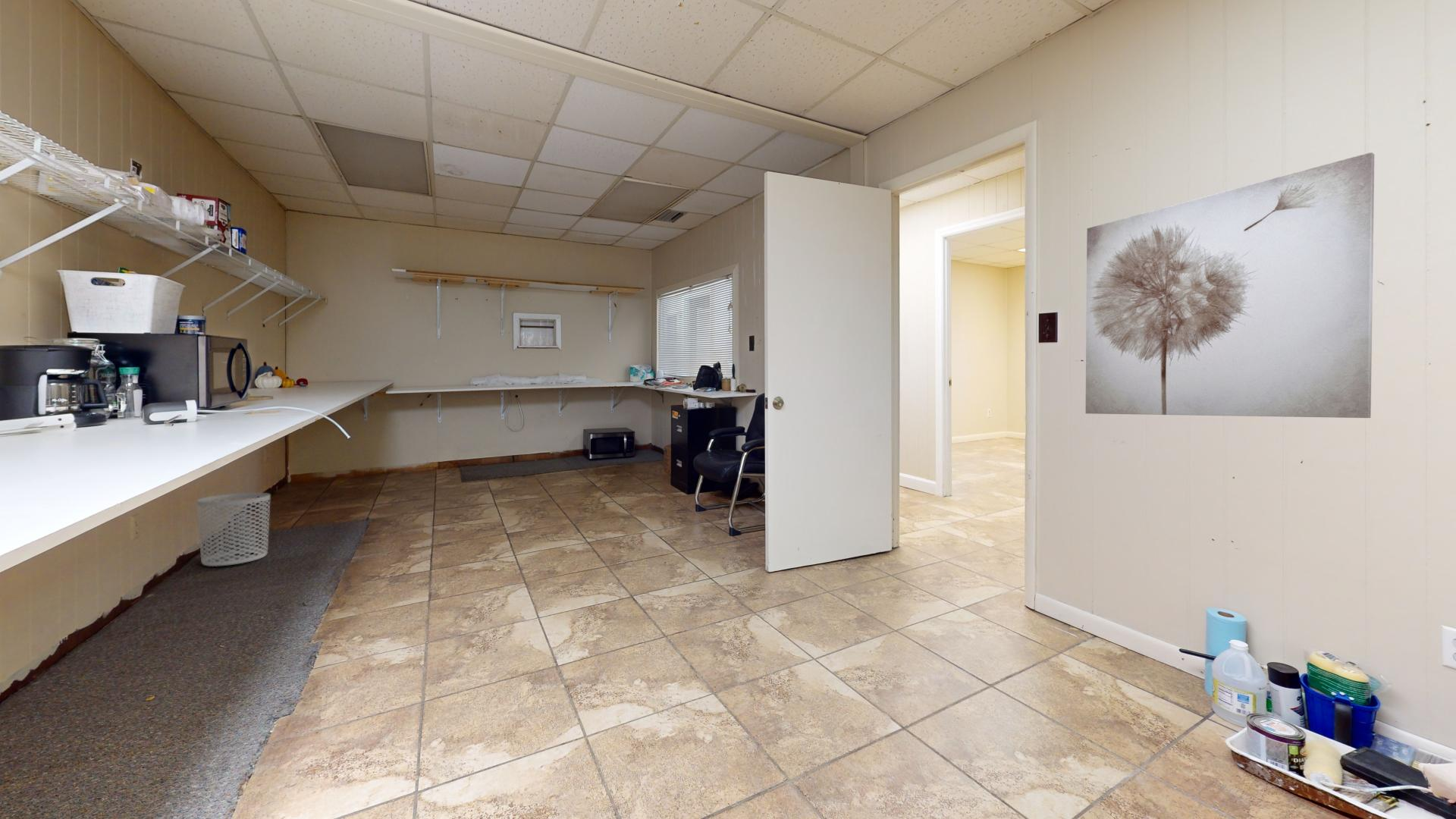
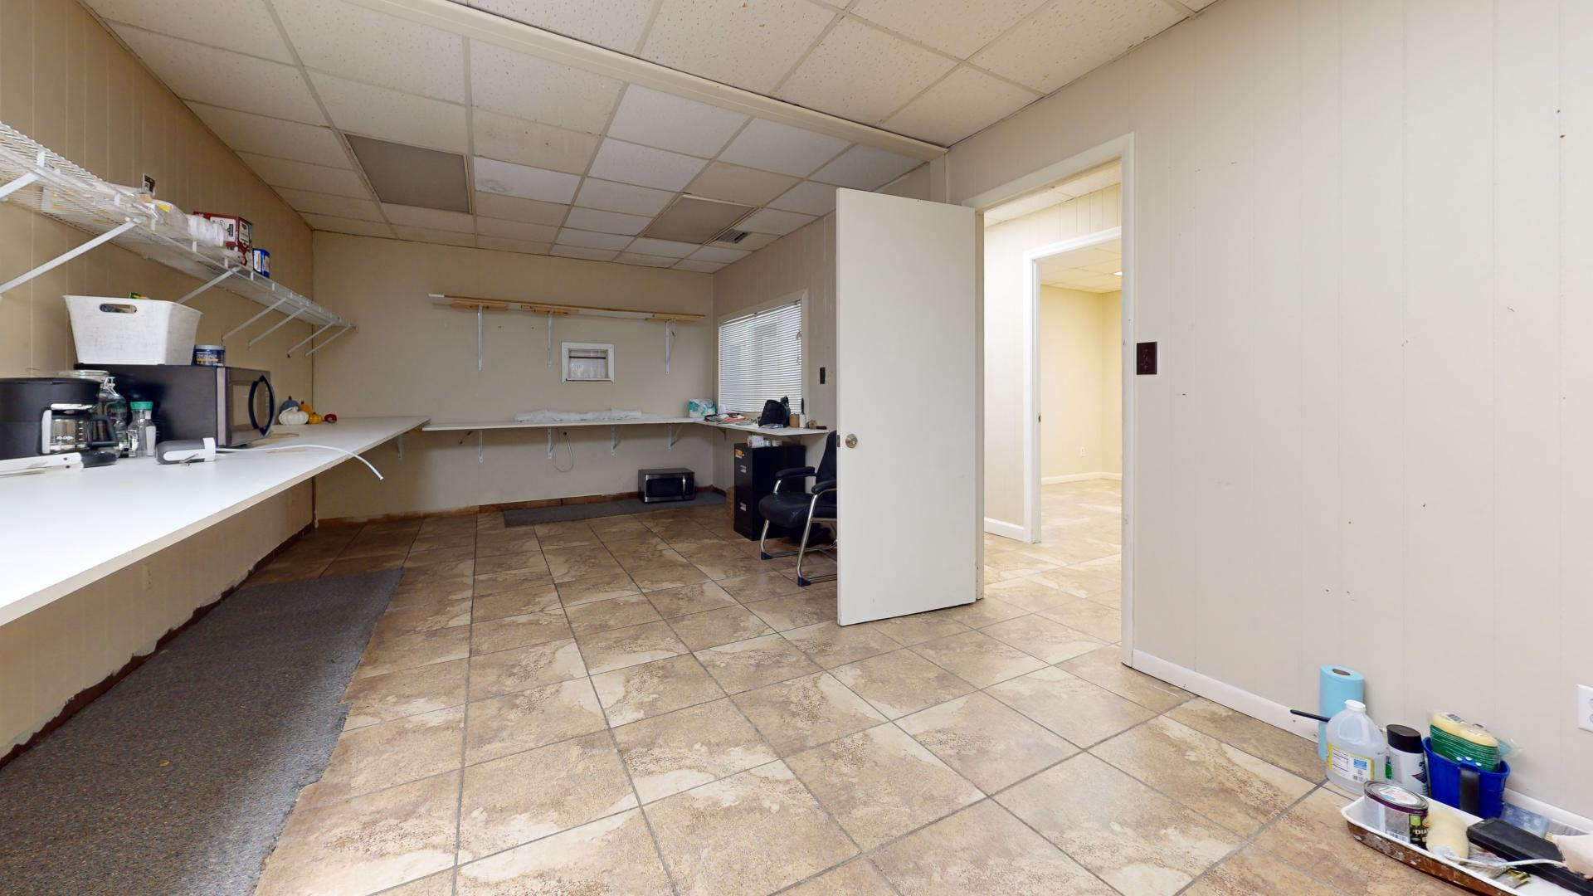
- waste bin (235, 529)
- wall art (1204, 306)
